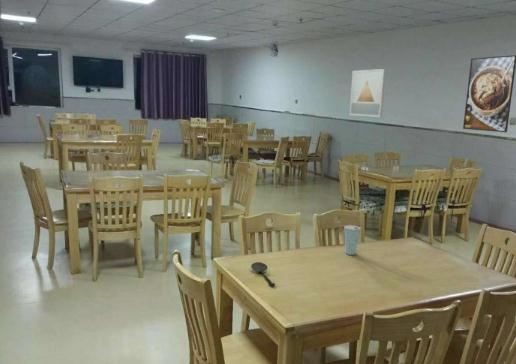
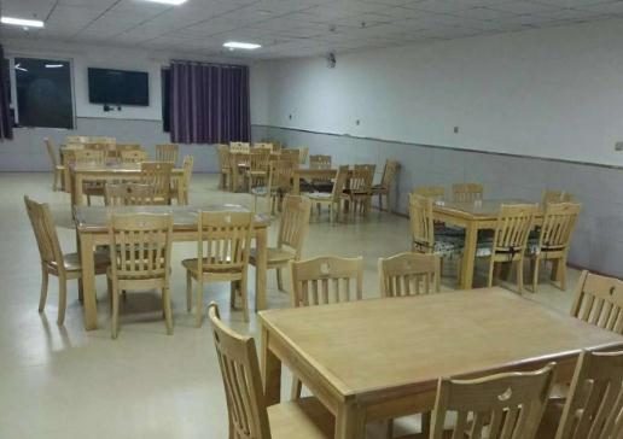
- cup (351, 239)
- spoon (263, 273)
- wall art (366, 93)
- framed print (488, 94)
